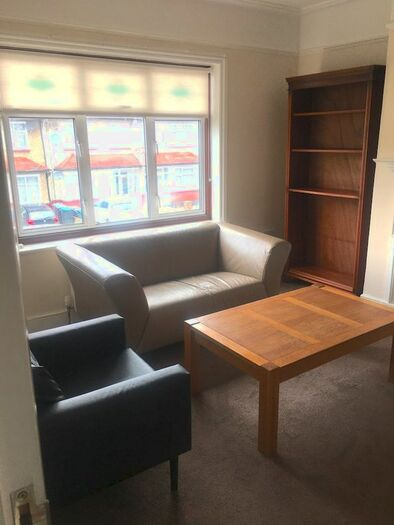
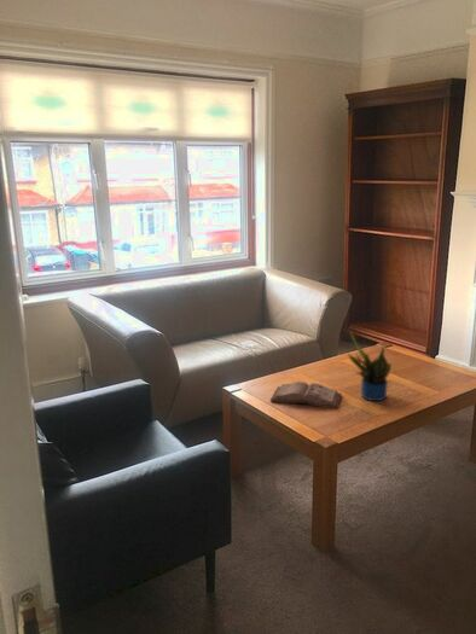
+ hardback book (306, 392)
+ potted plant (366, 365)
